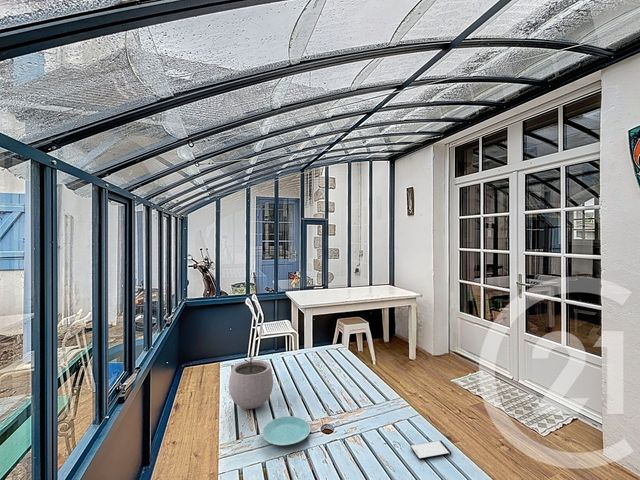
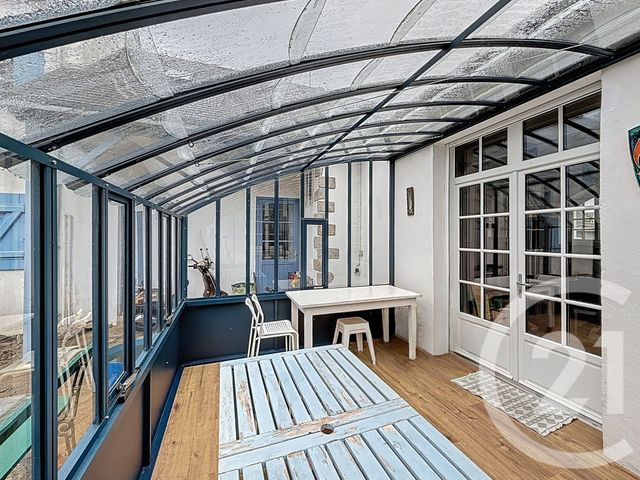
- plant pot (251, 377)
- plate (286, 432)
- smartphone (430, 449)
